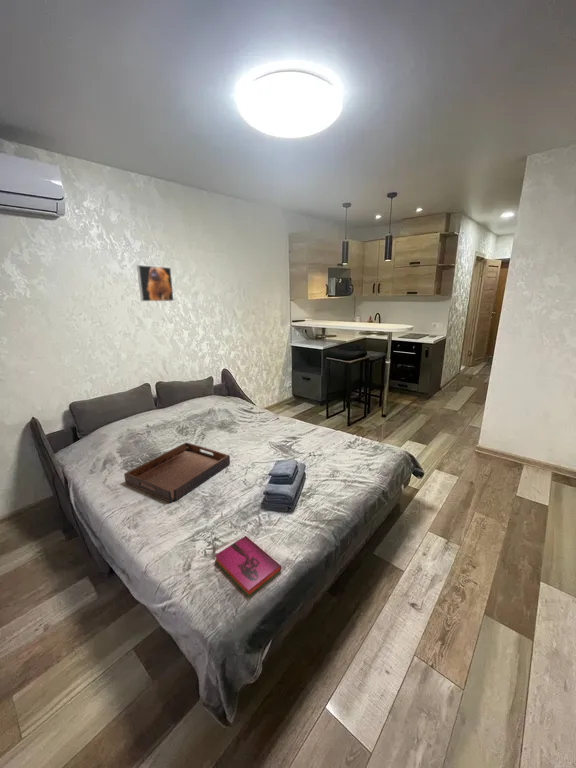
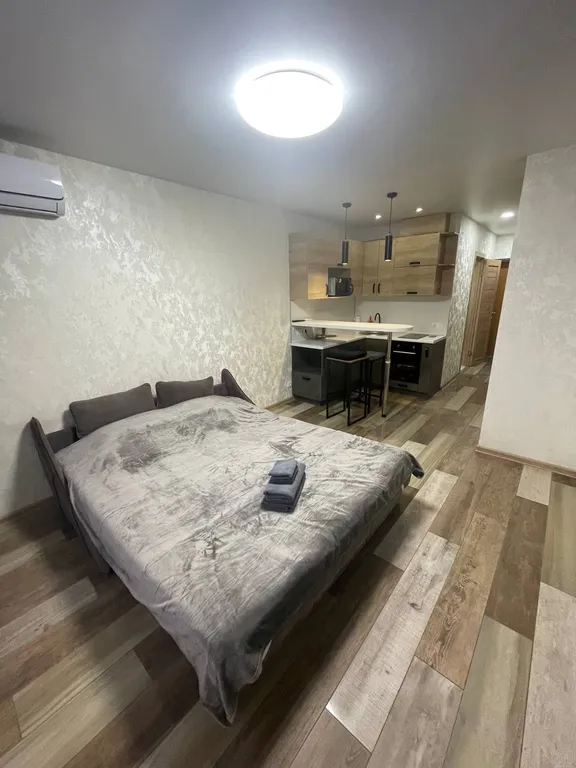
- serving tray (180, 468)
- hardback book (247, 562)
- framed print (156, 284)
